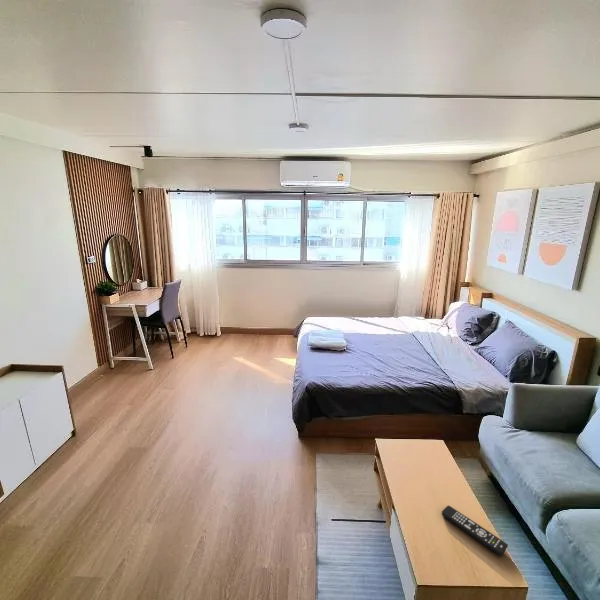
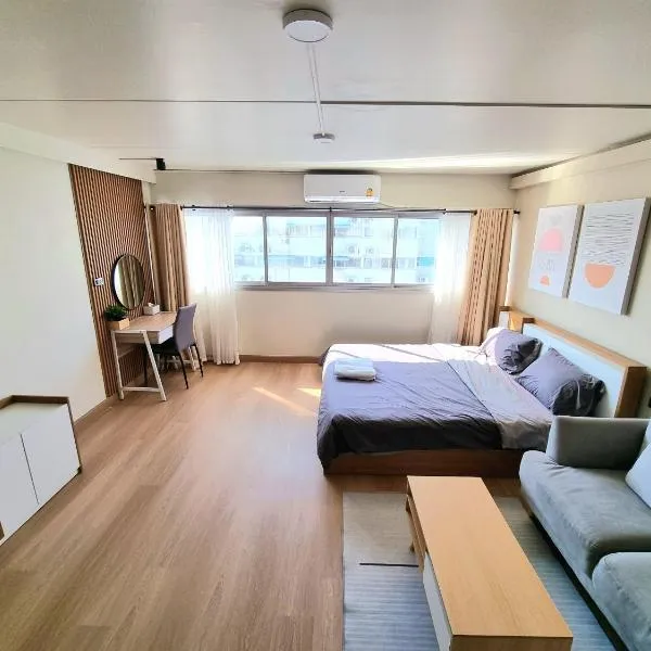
- remote control (472, 529)
